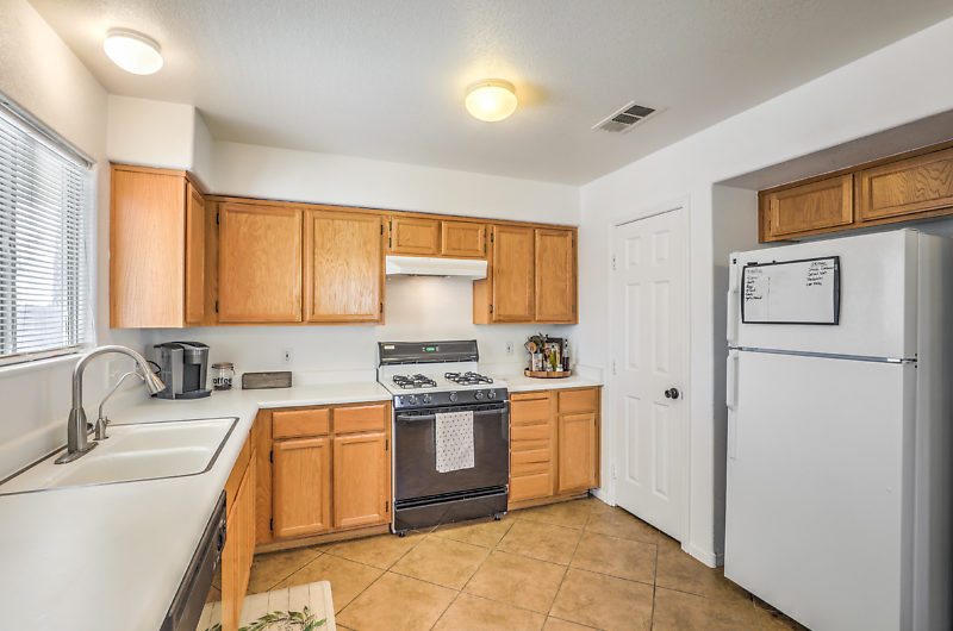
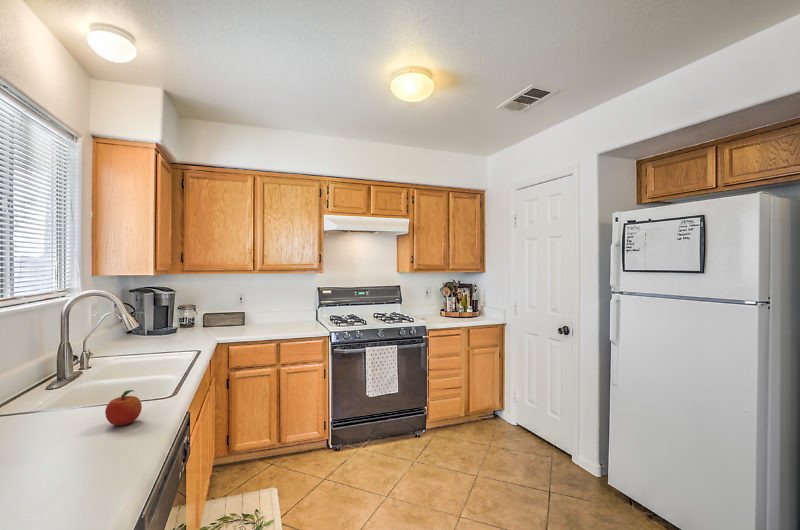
+ fruit (123, 407)
